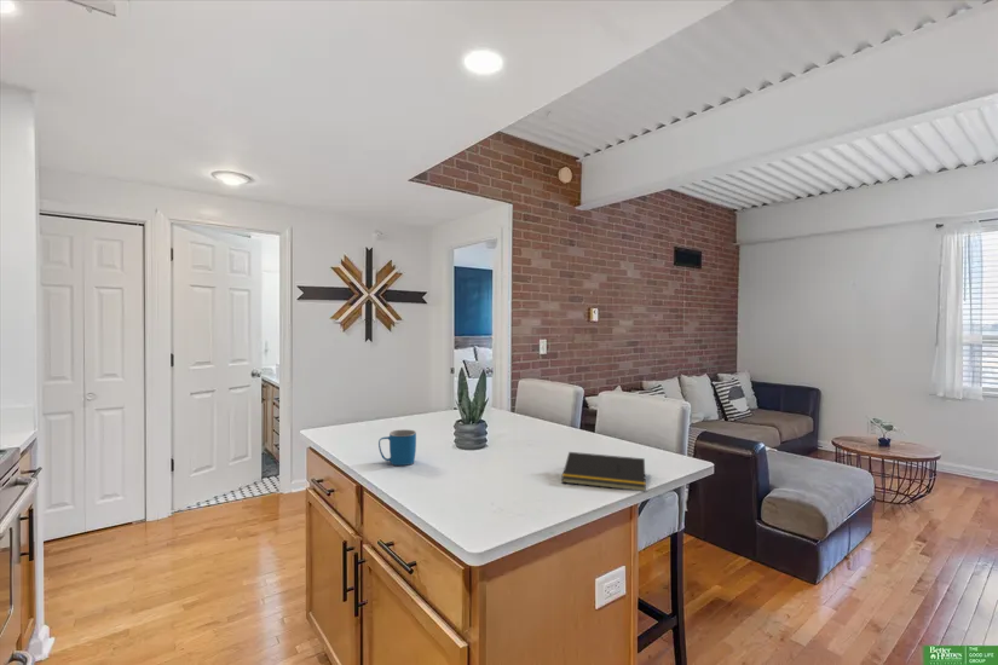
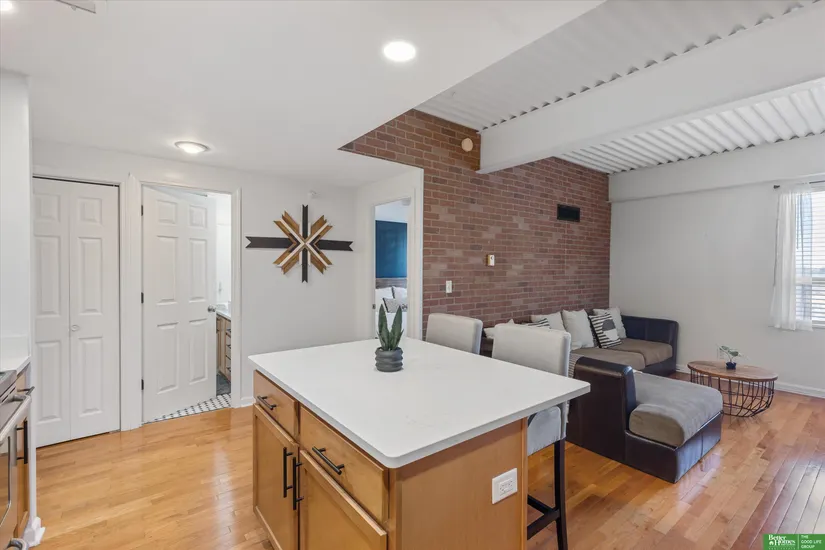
- mug (397, 447)
- notepad (604, 469)
